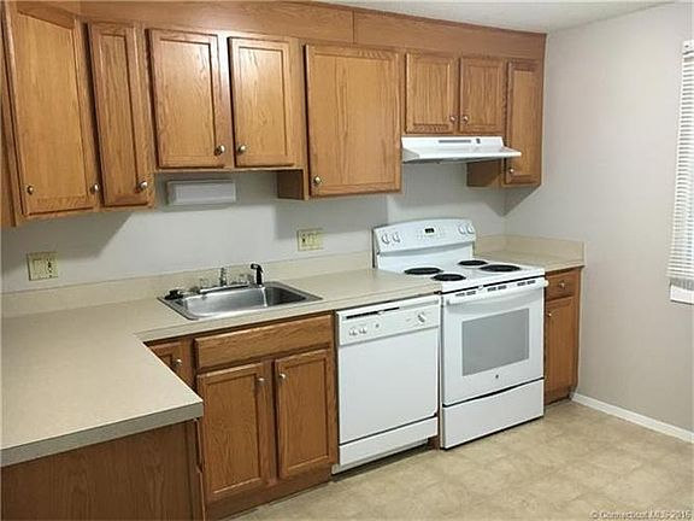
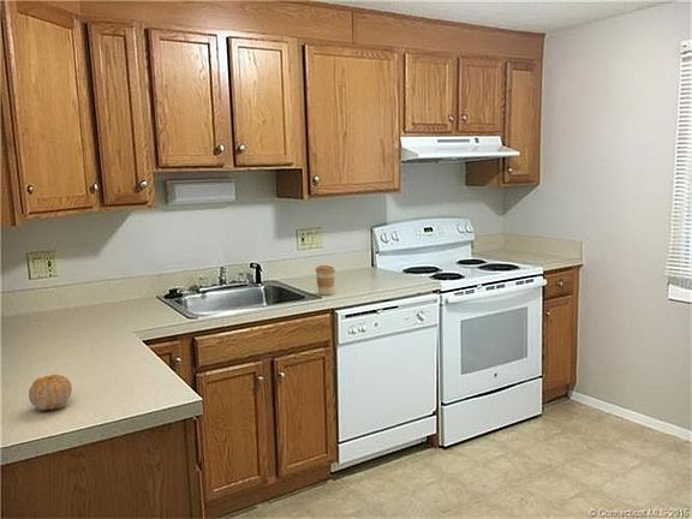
+ coffee cup (326, 279)
+ fruit (50, 392)
